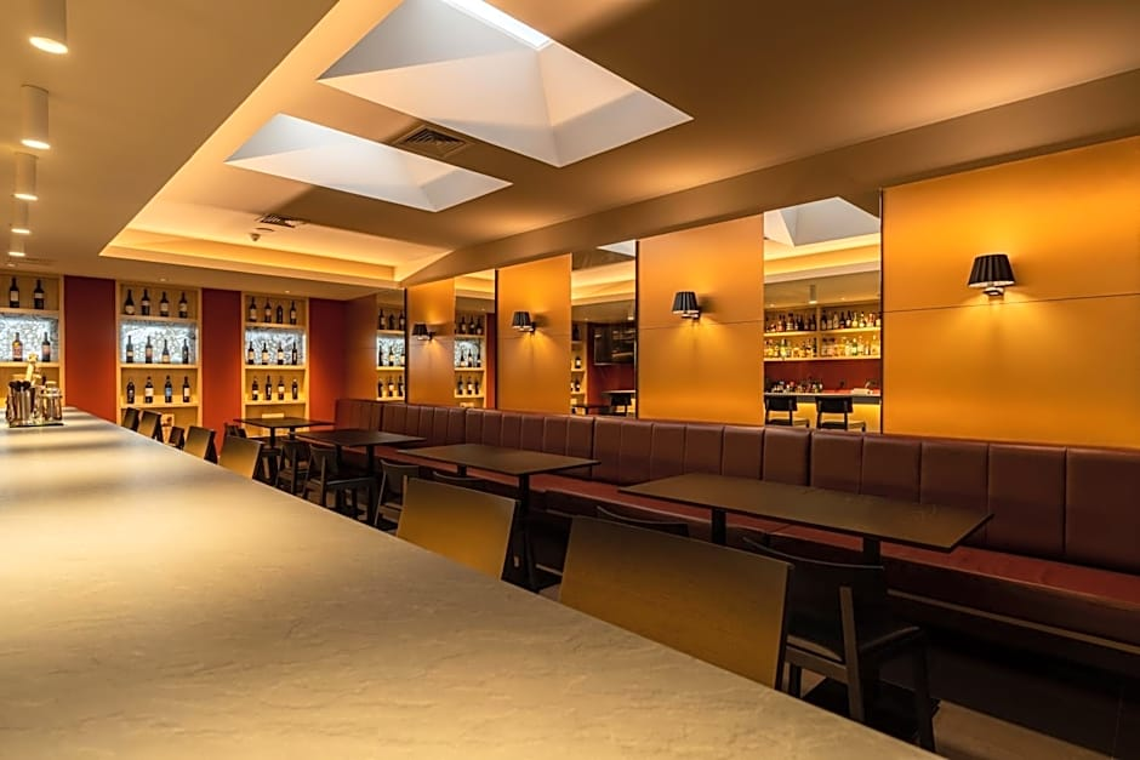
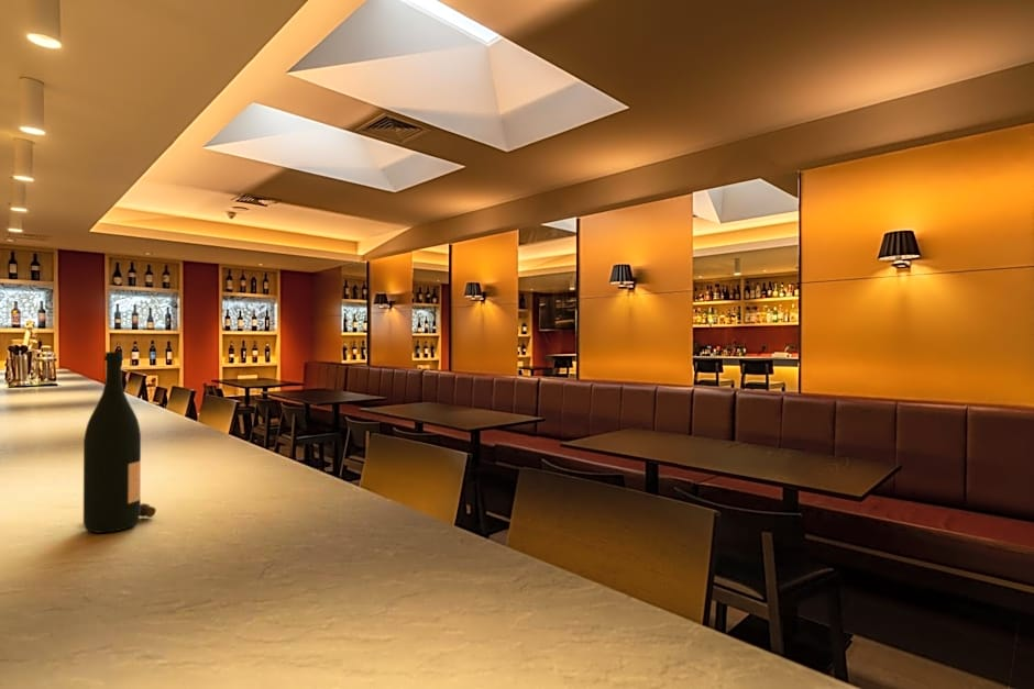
+ wine bottle (114, 437)
